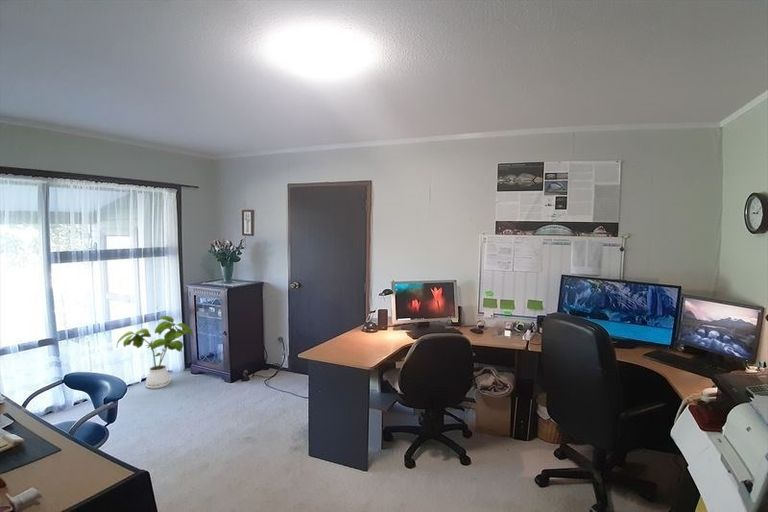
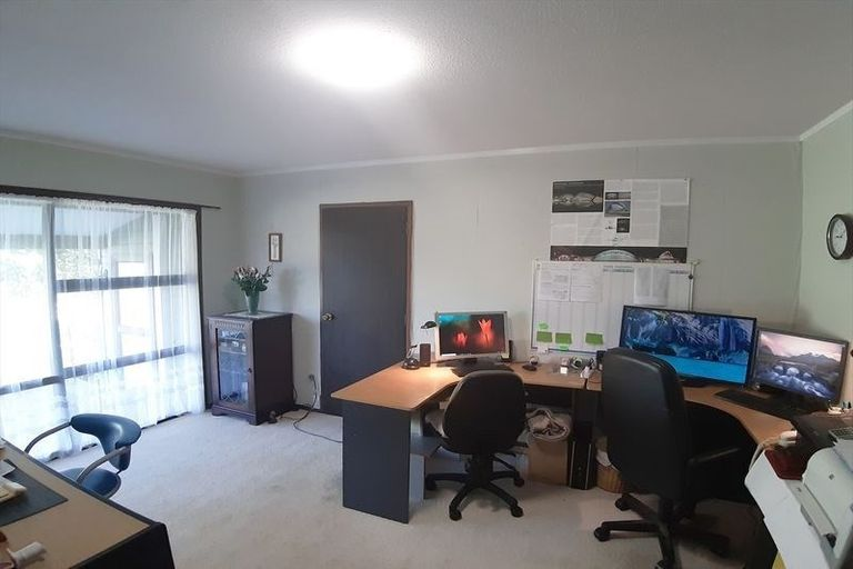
- house plant (166, 349)
